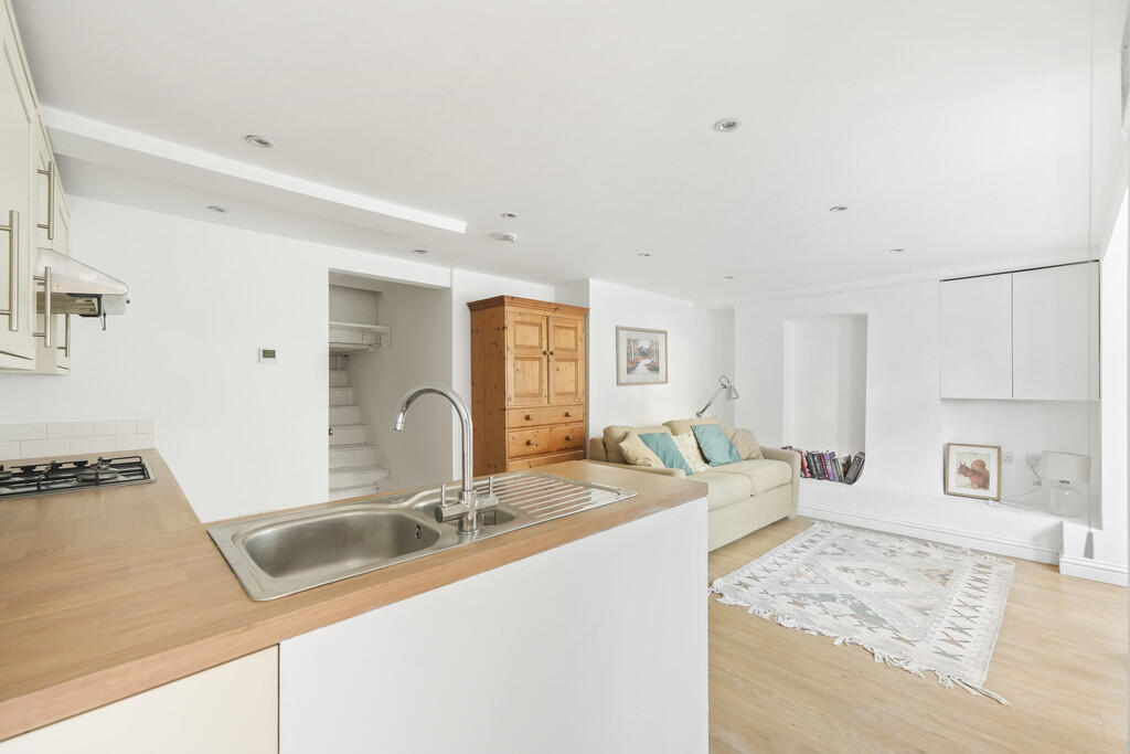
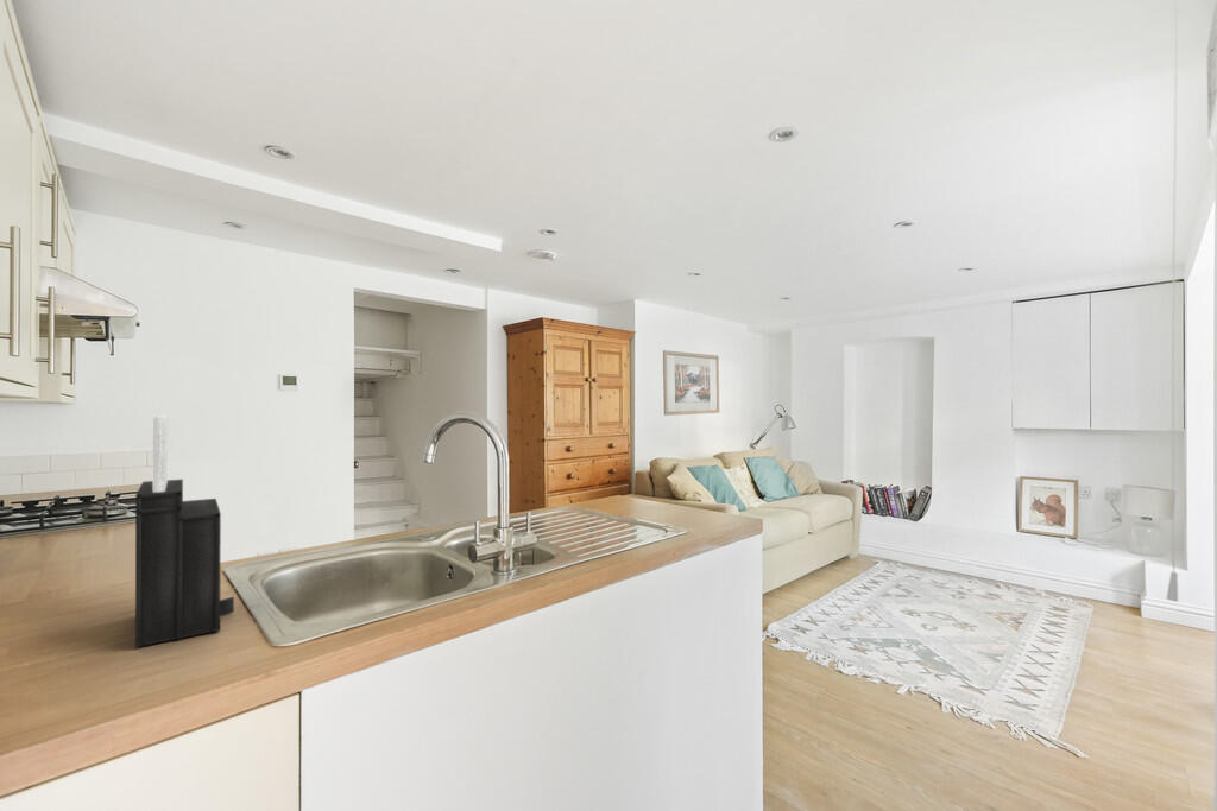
+ knife block (188, 518)
